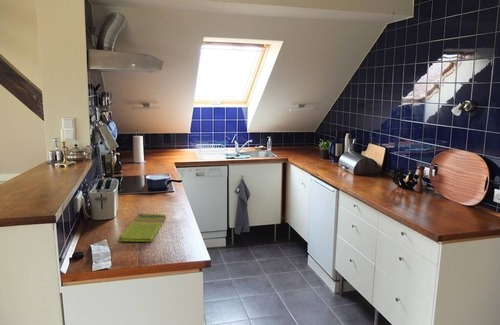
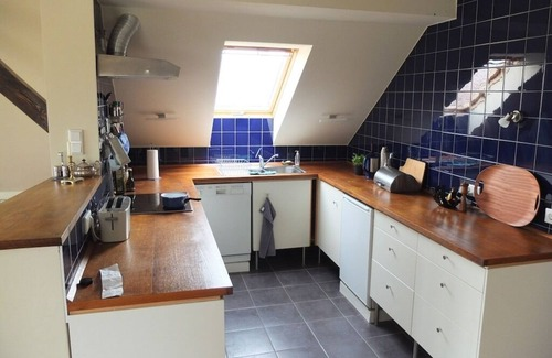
- dish towel (144, 226)
